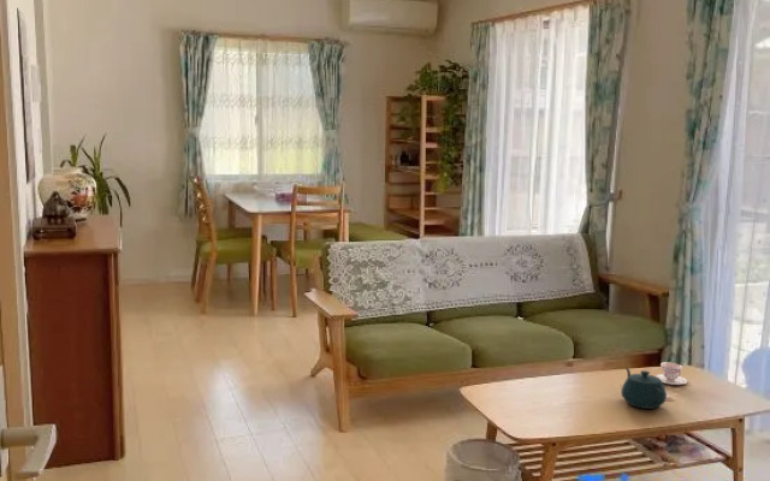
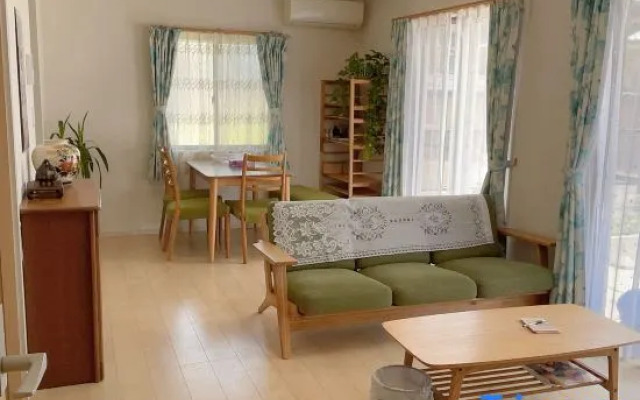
- teapot (642, 386)
- teacup (671, 373)
